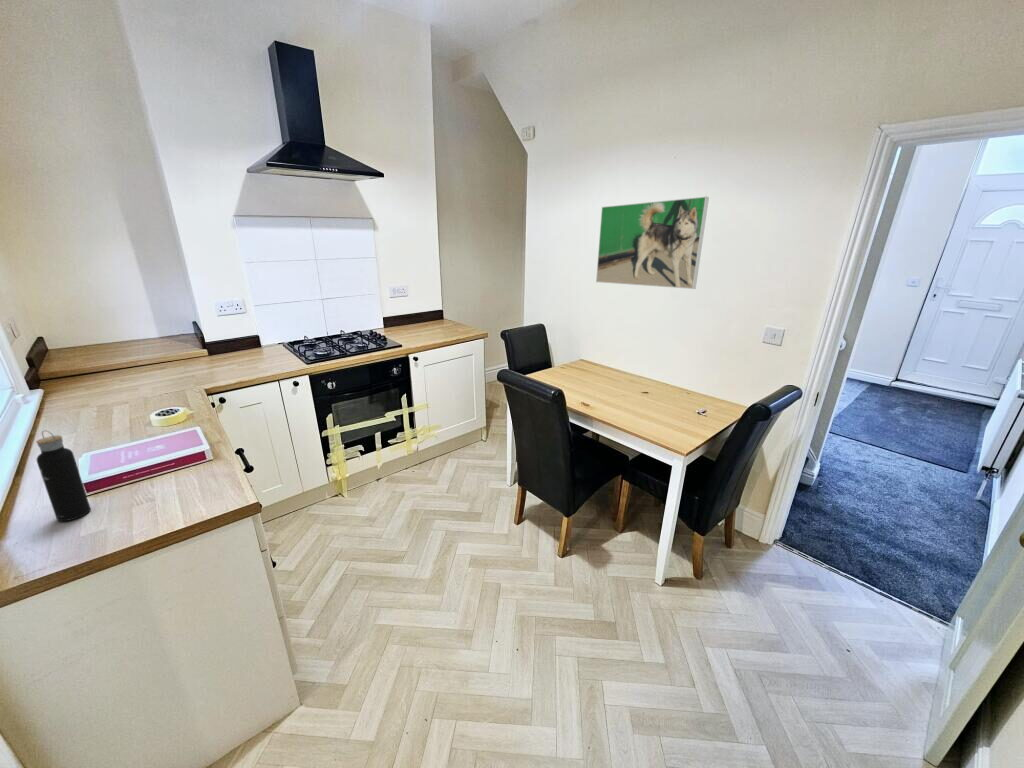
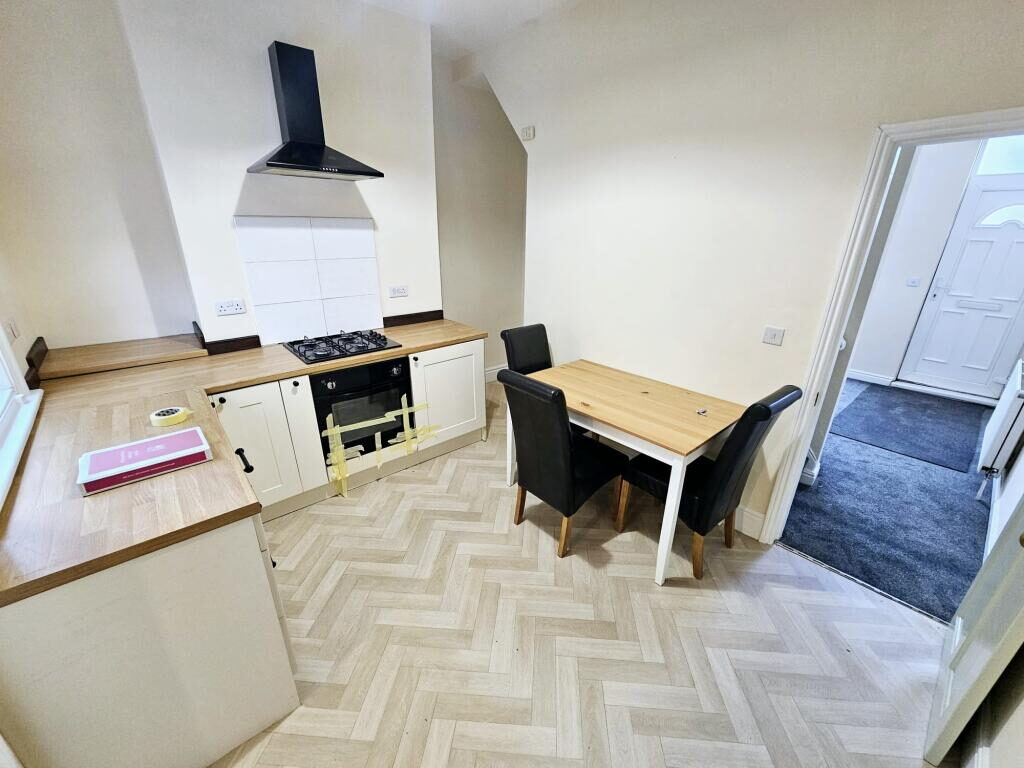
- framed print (645, 244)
- water bottle (60, 473)
